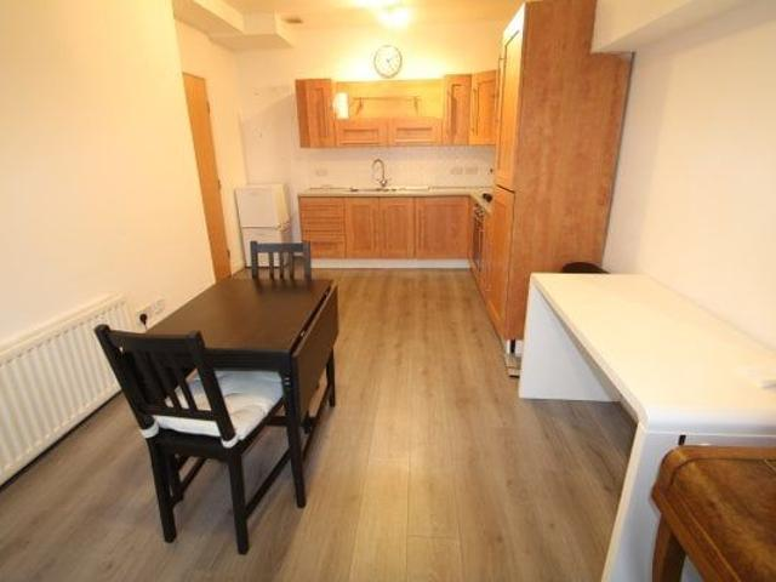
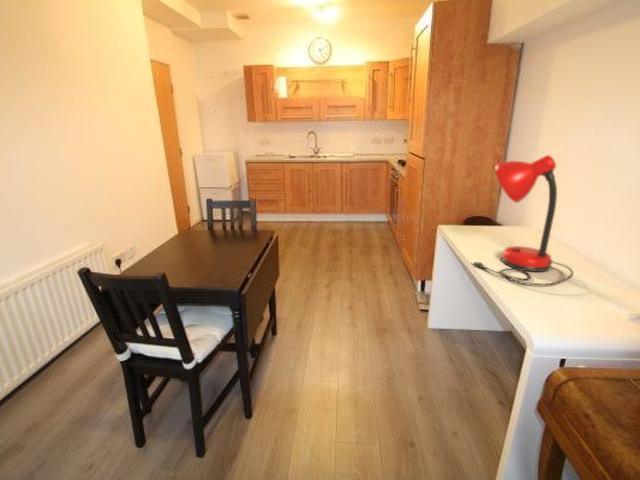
+ desk lamp (518, 202)
